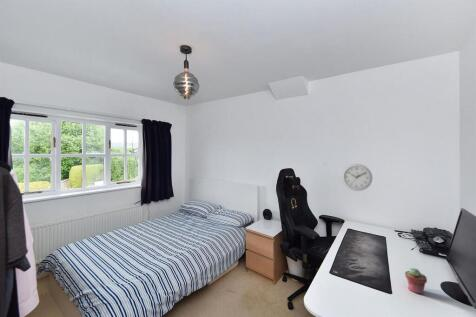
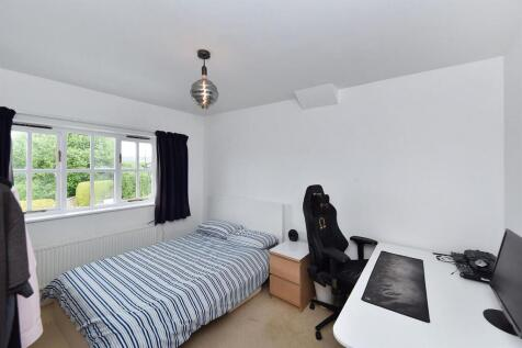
- potted succulent (415, 279)
- wall clock (356, 177)
